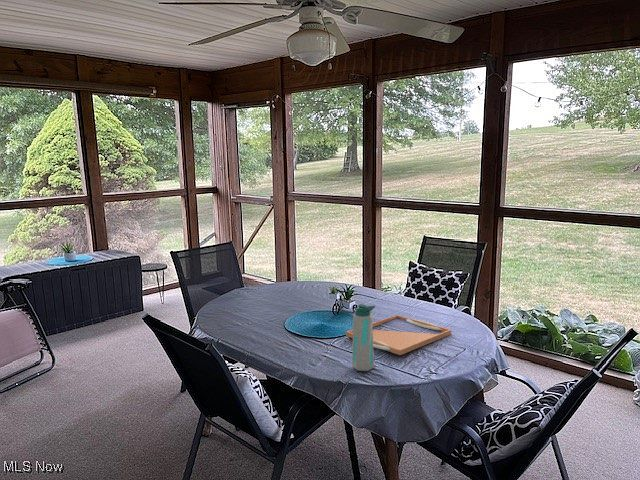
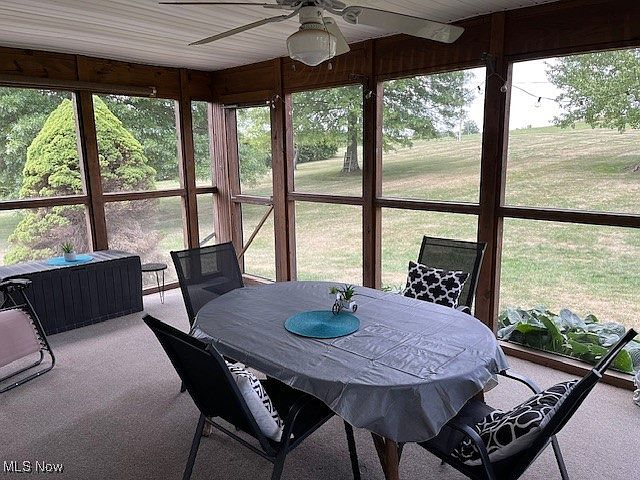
- serving tray (398, 332)
- water bottle (364, 336)
